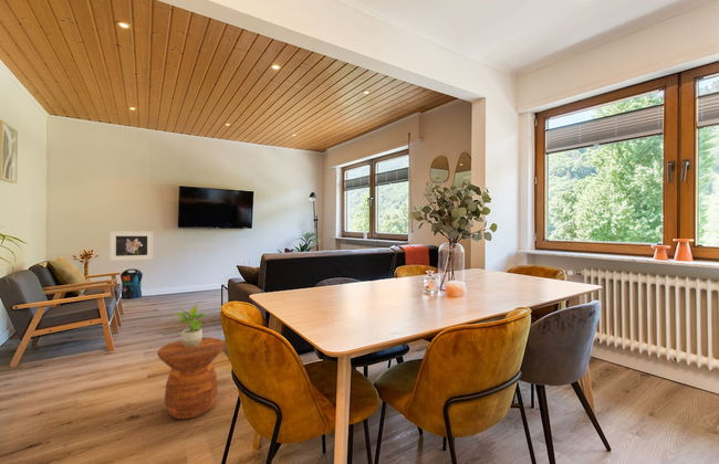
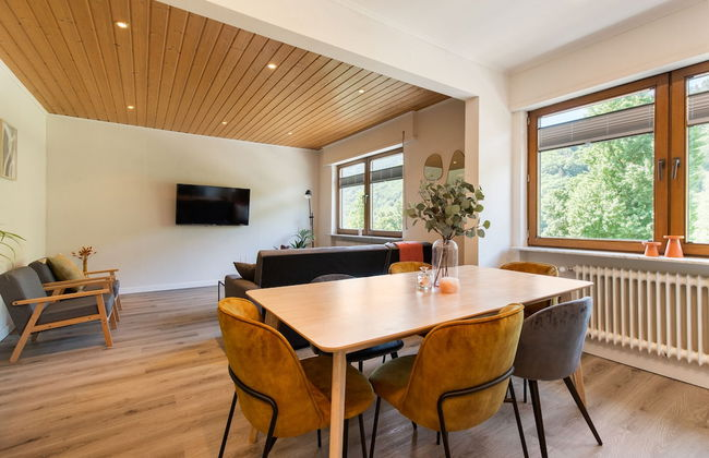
- side table (191, 377)
- potted plant (189, 326)
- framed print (132, 245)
- pouch (131, 283)
